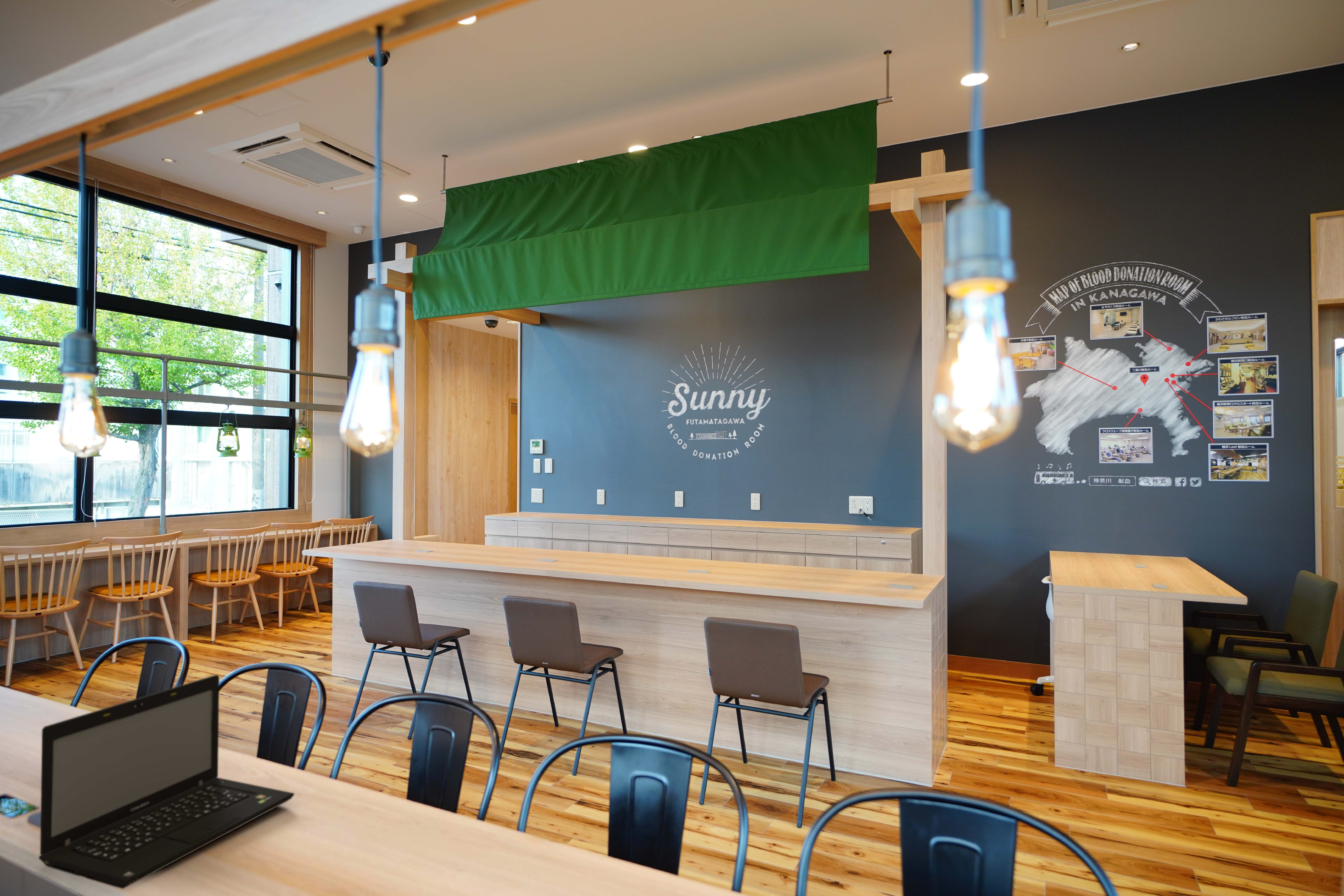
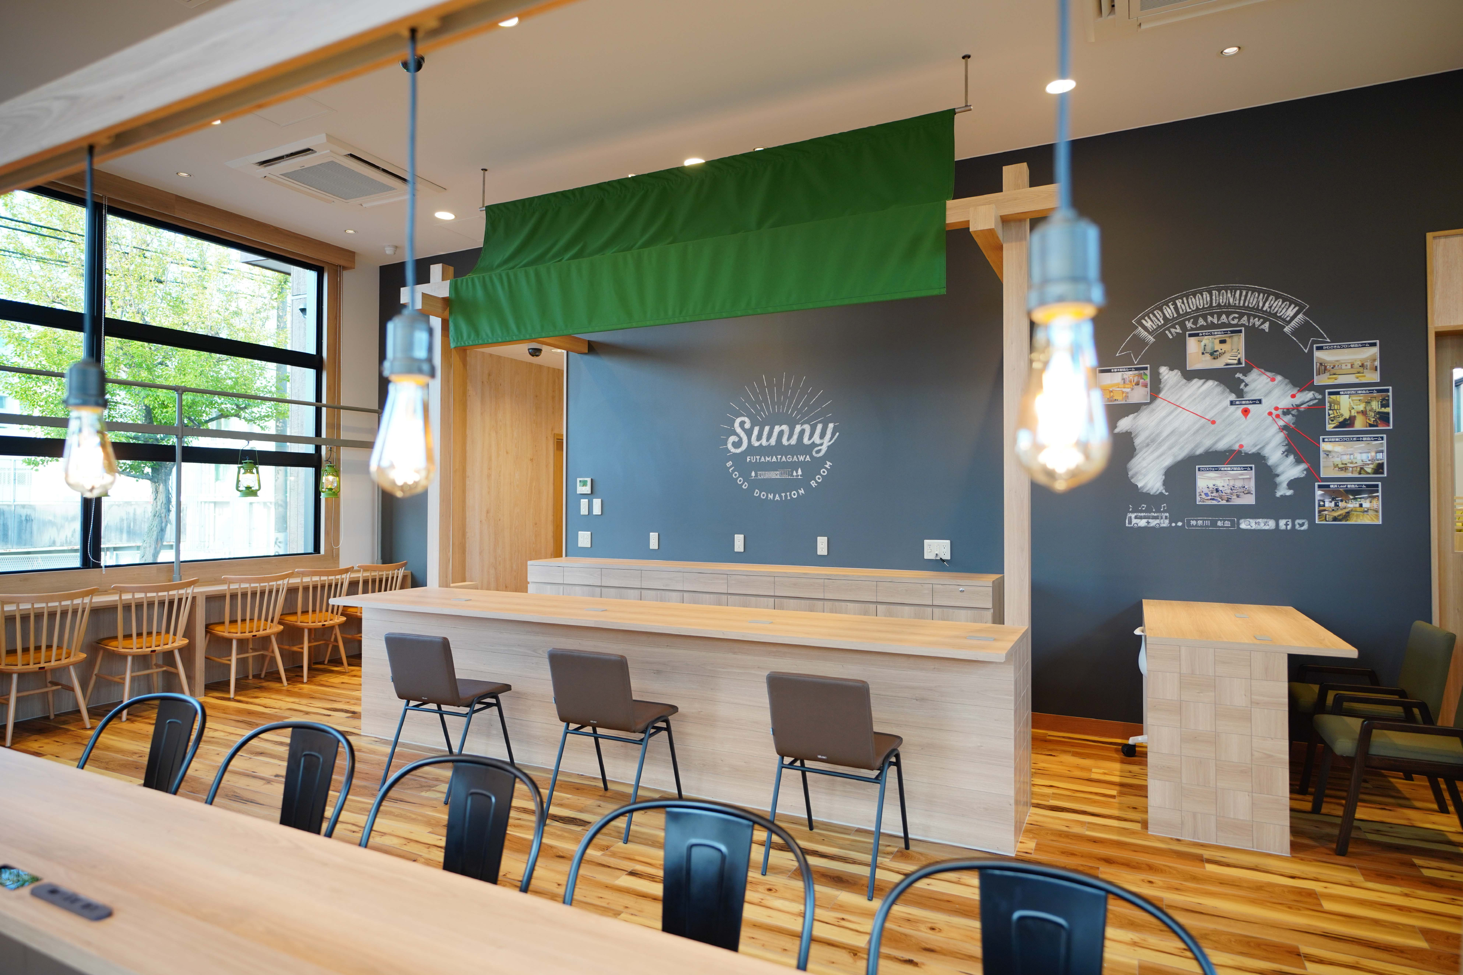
- laptop (178, 768)
